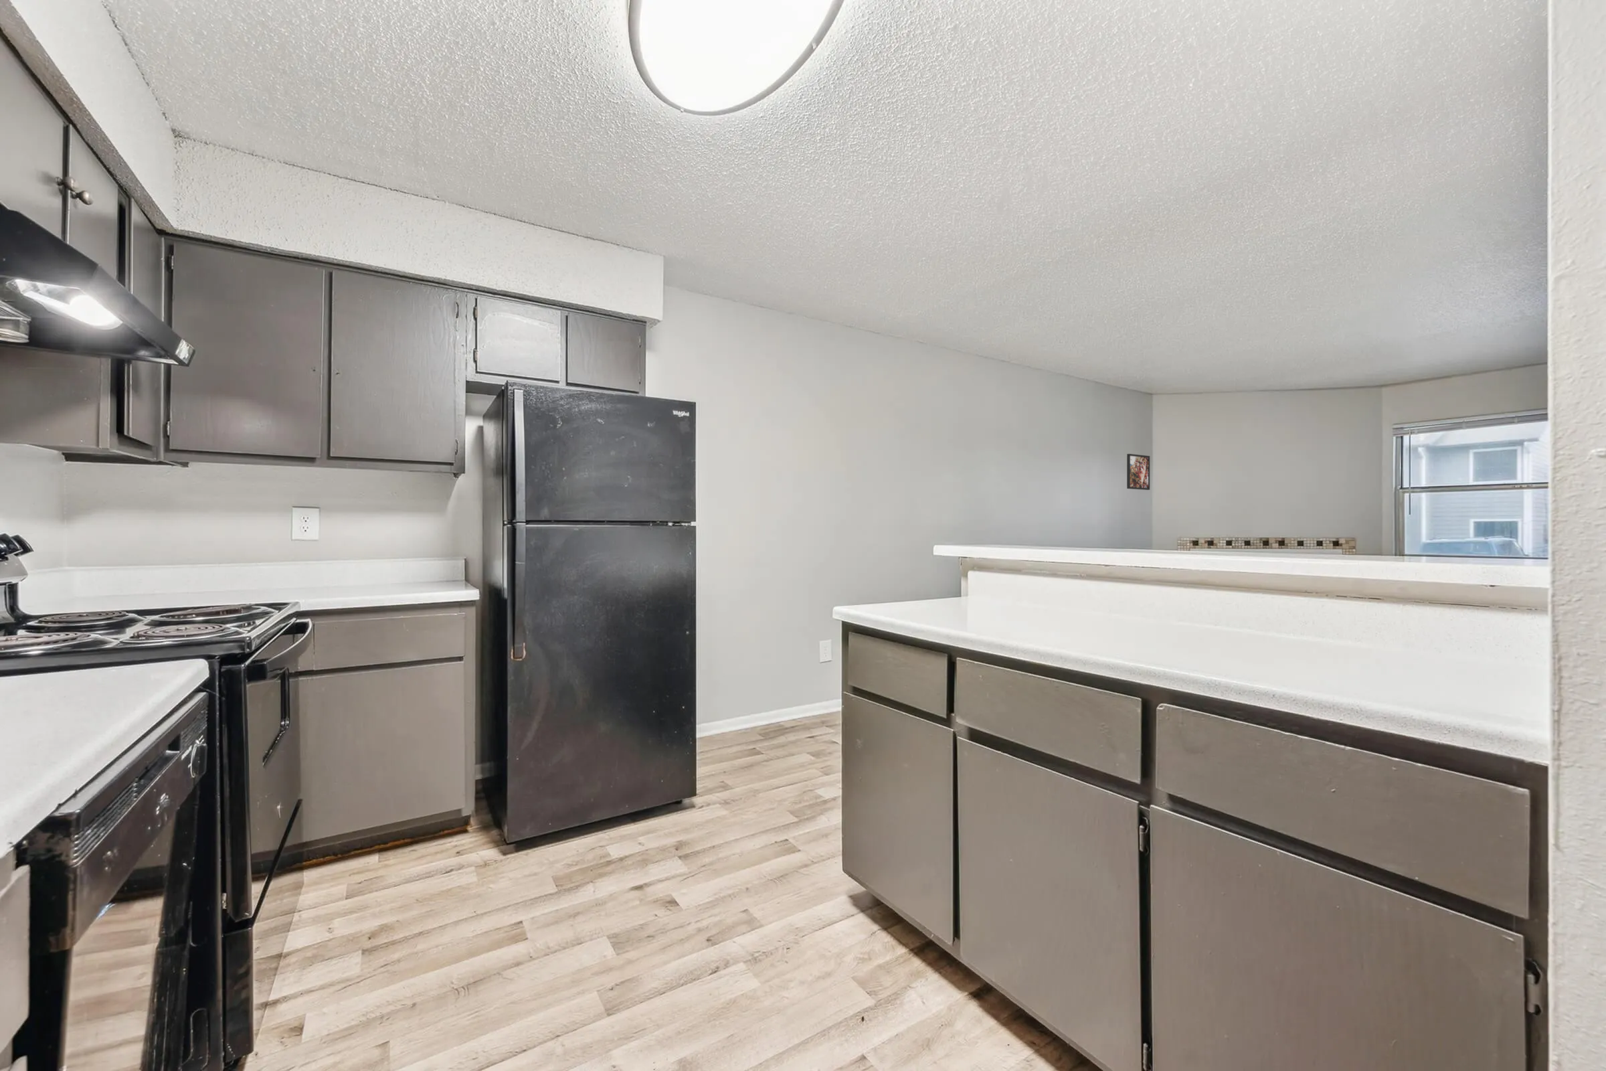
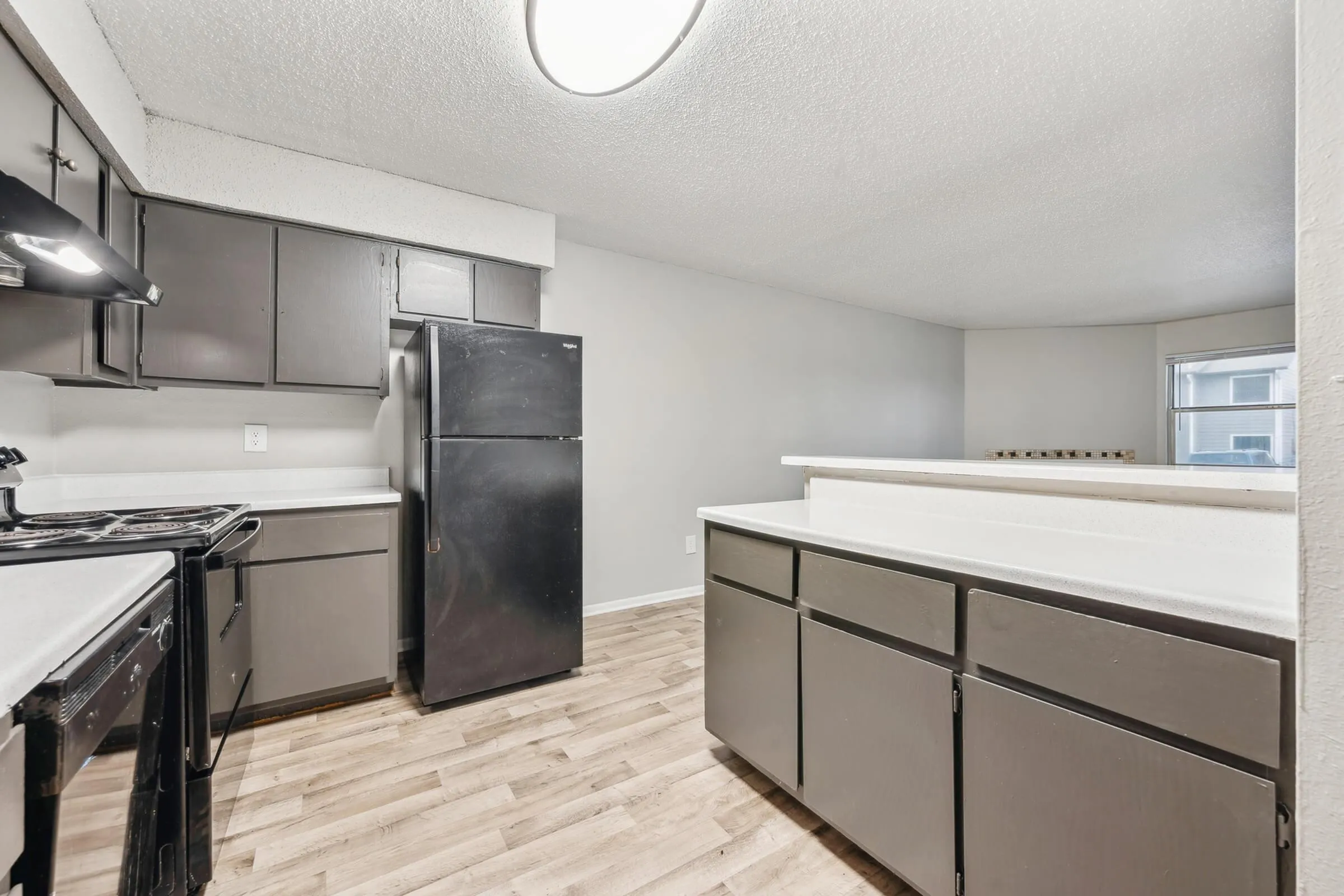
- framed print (1139, 472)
